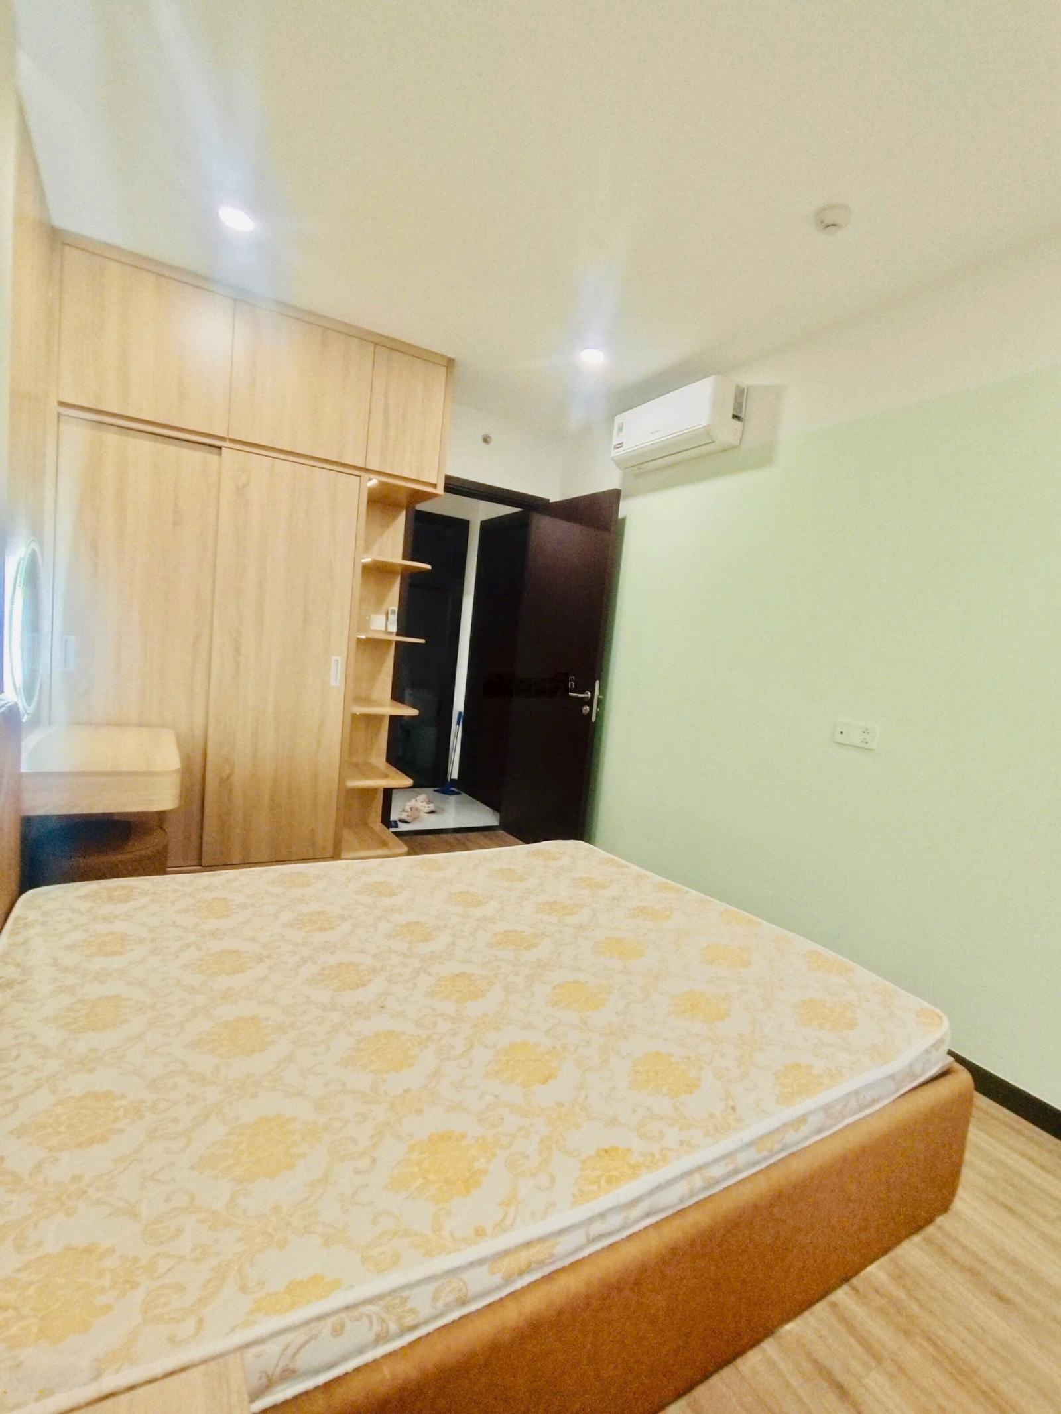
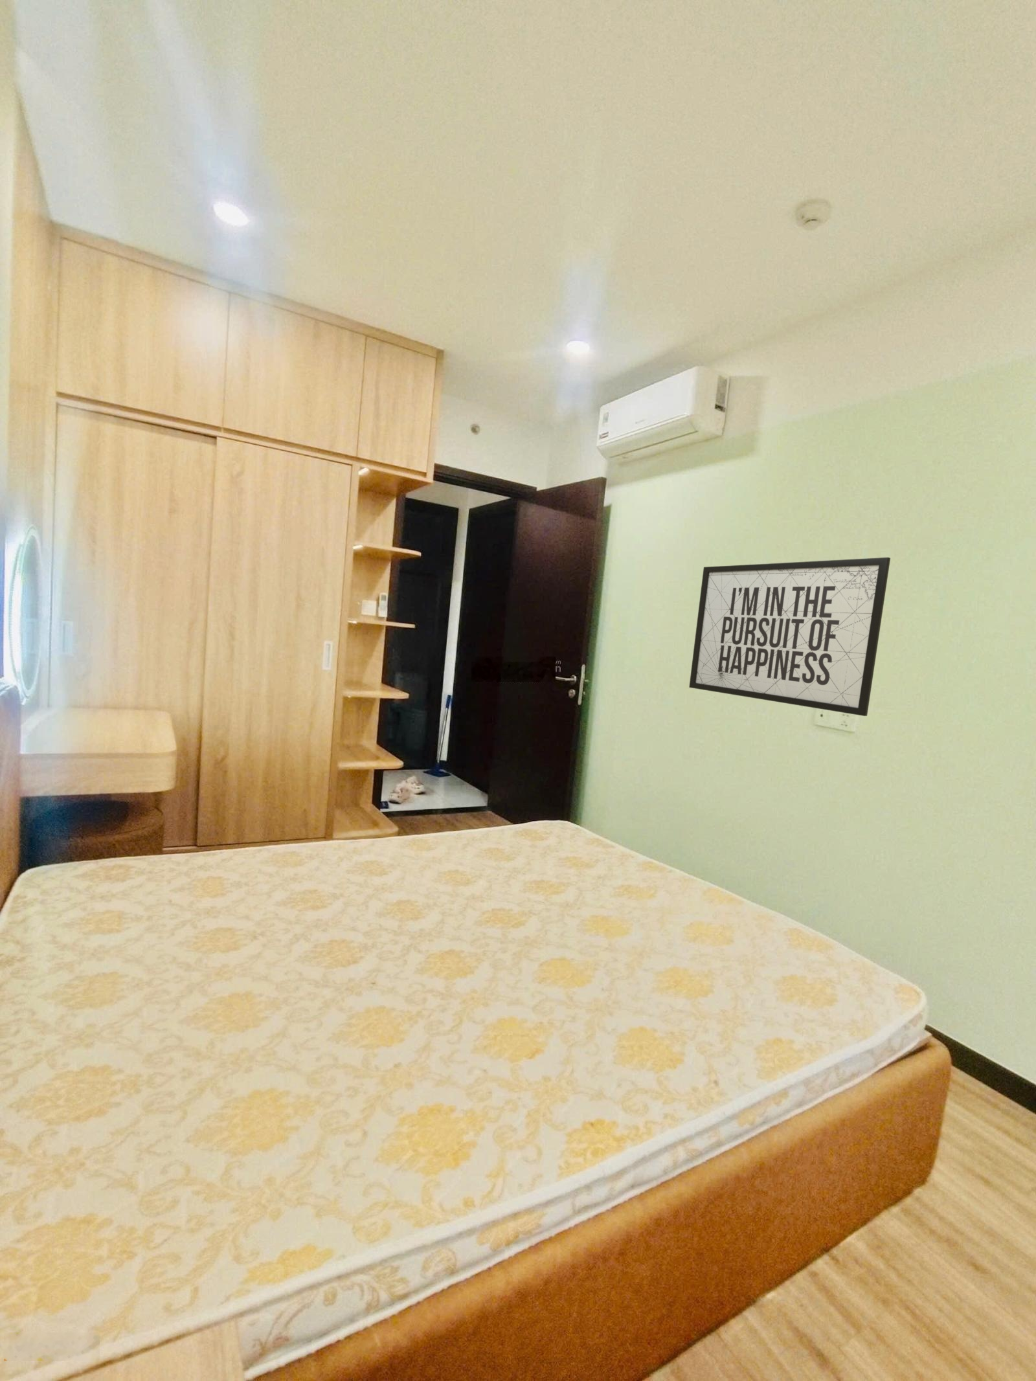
+ mirror (775, 632)
